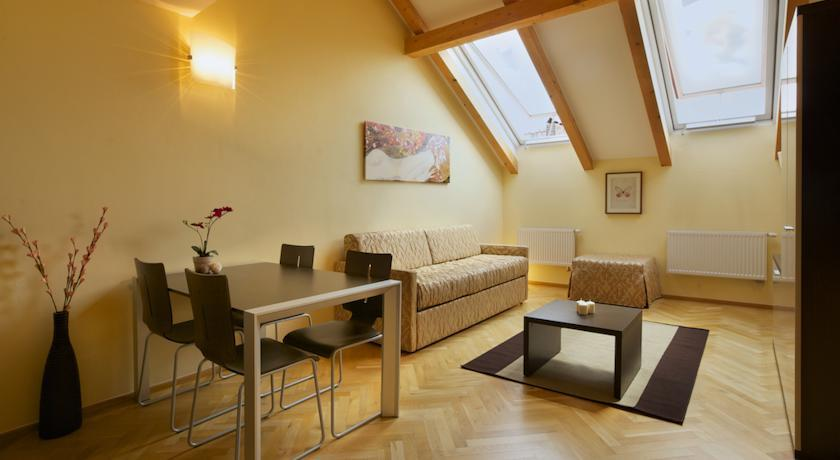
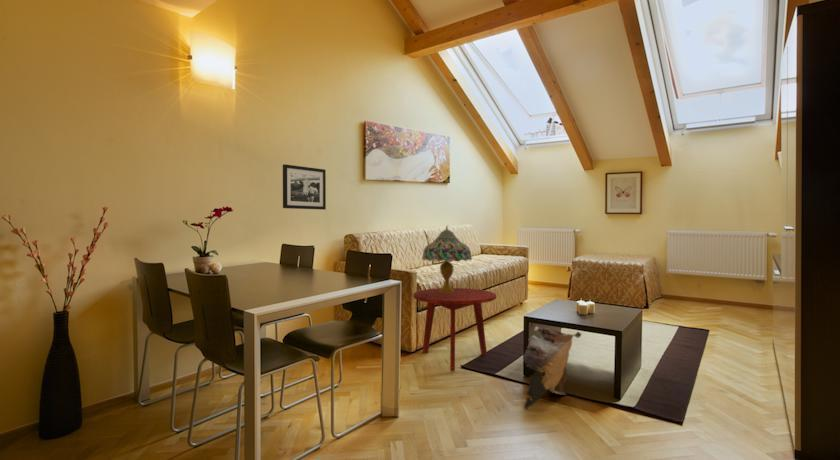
+ picture frame (305, 188)
+ side table (454, 326)
+ backpack (546, 363)
+ table lamp (446, 258)
